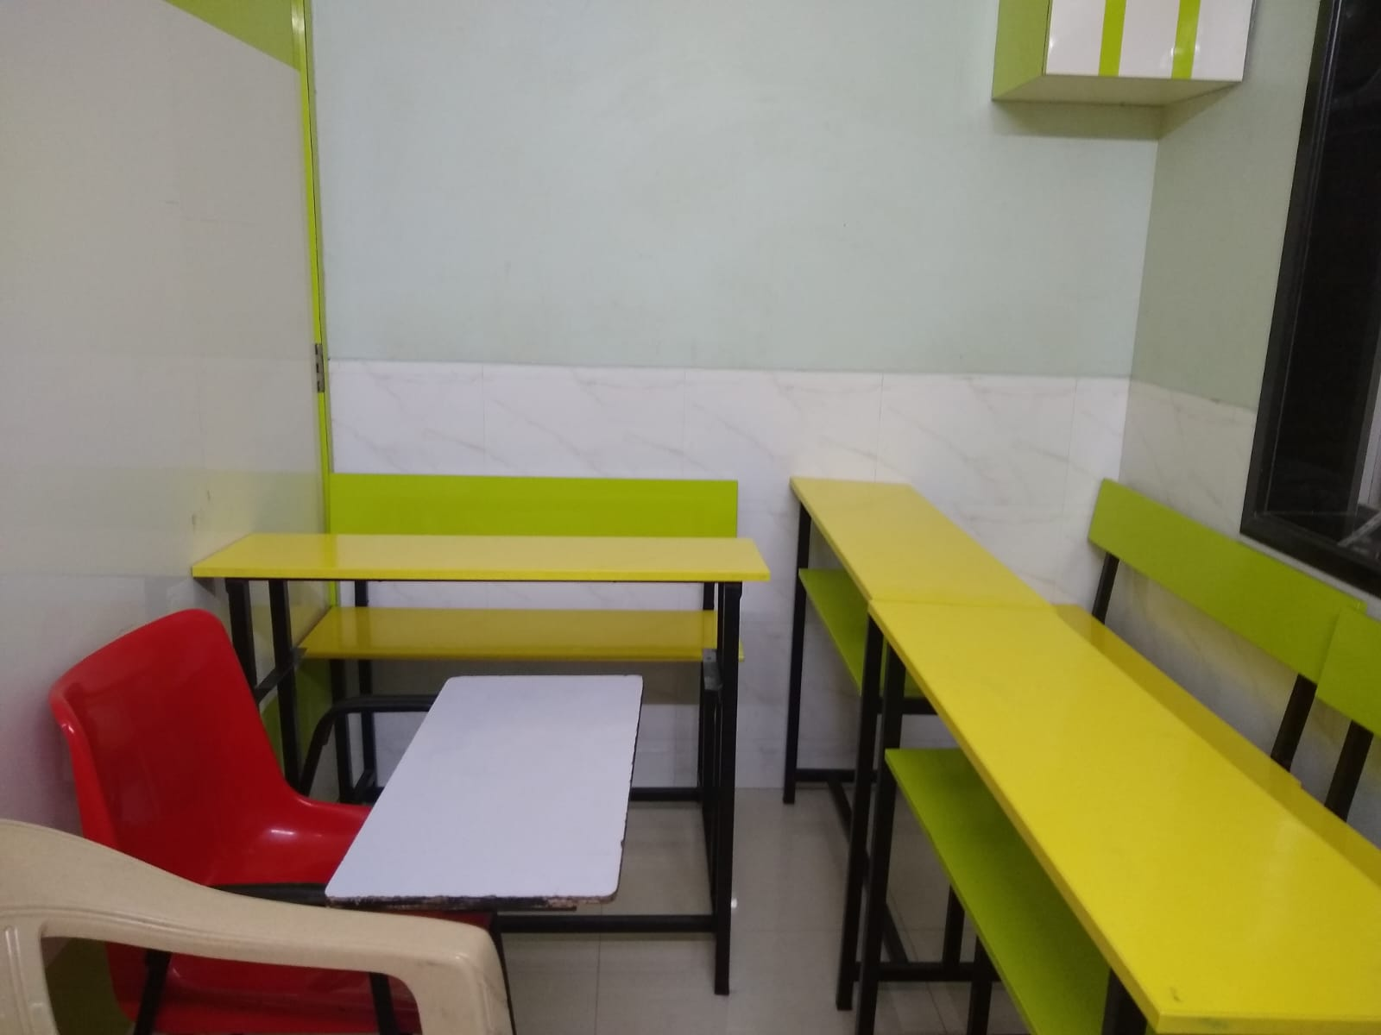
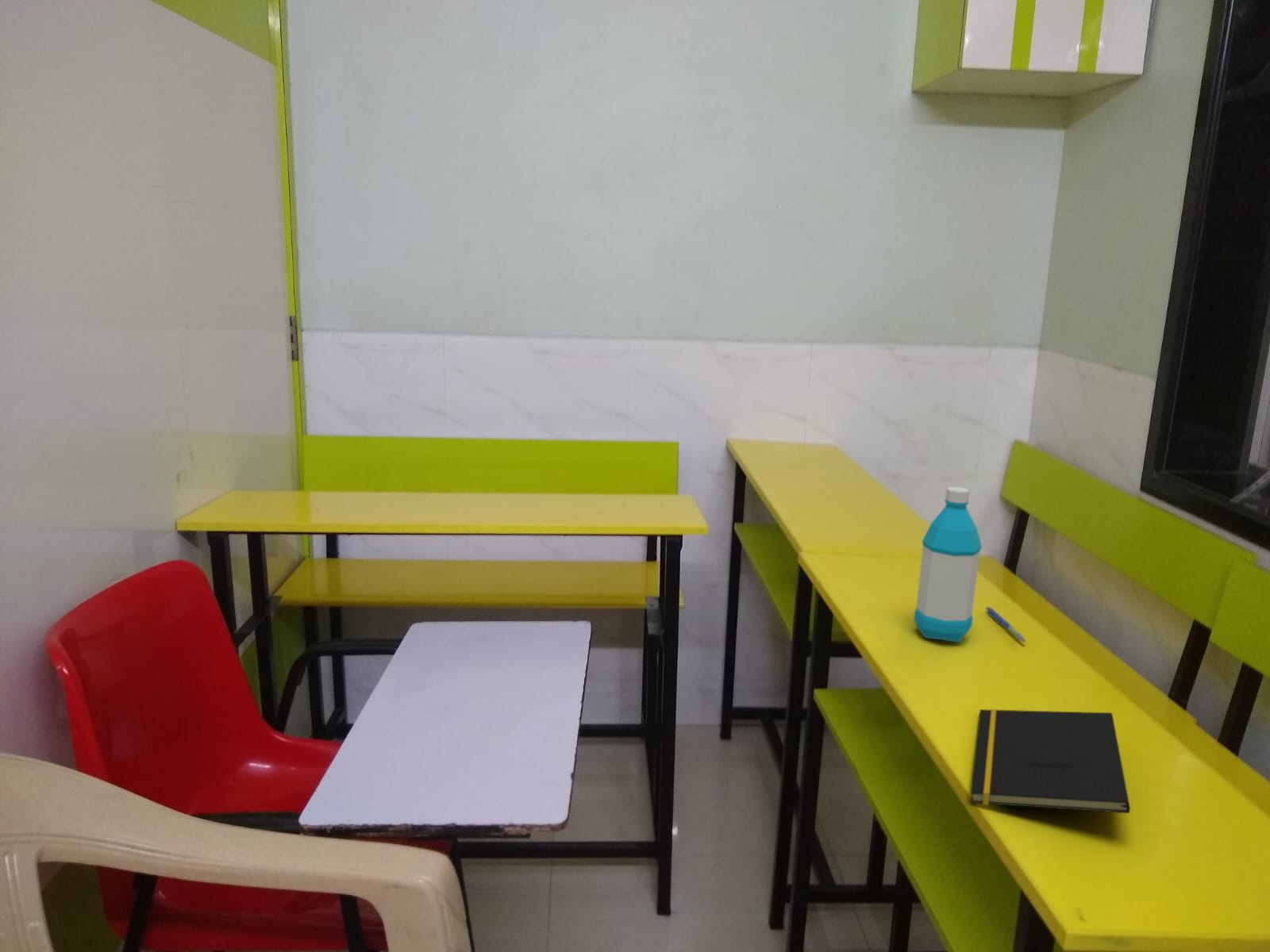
+ notepad (1045, 755)
+ pen (1006, 624)
+ water bottle (949, 563)
